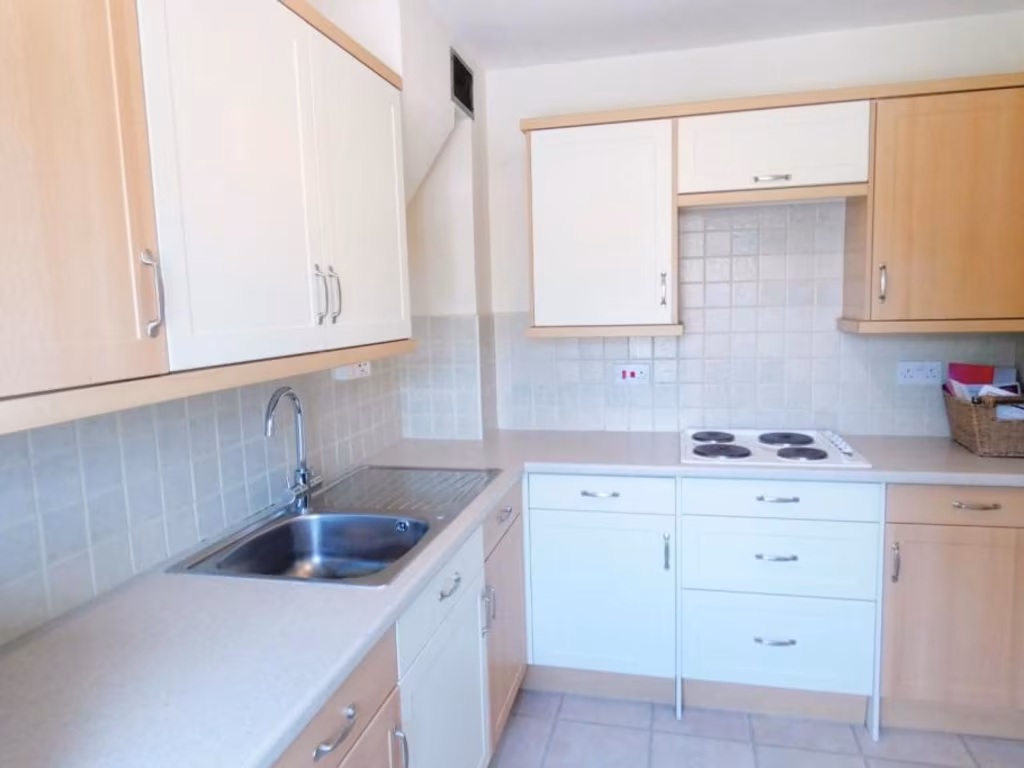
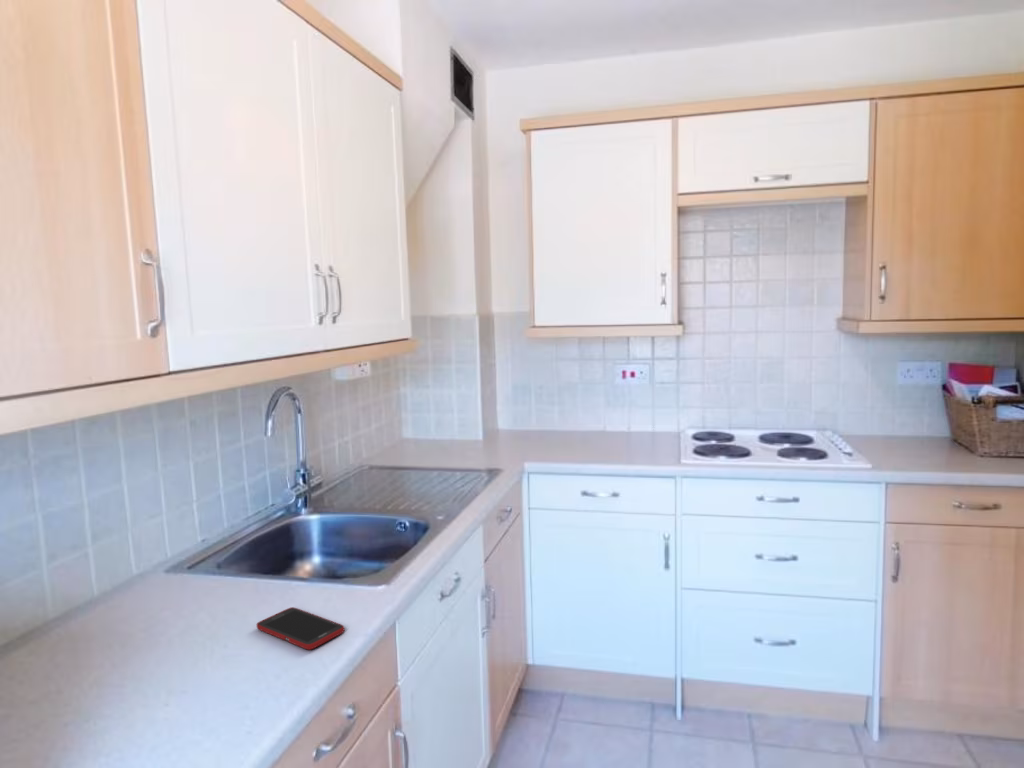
+ cell phone (300, 627)
